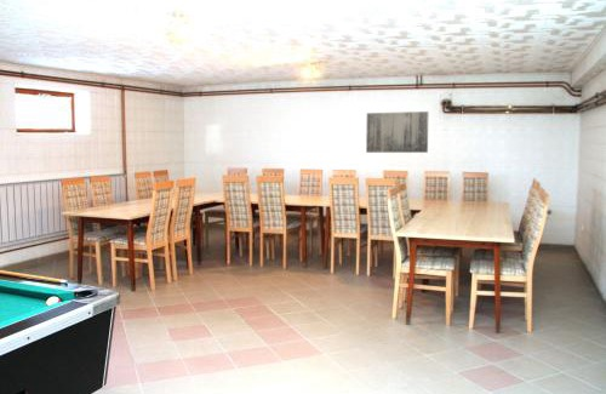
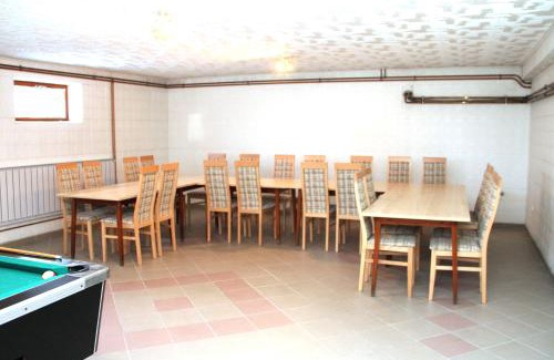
- wall art (396, 132)
